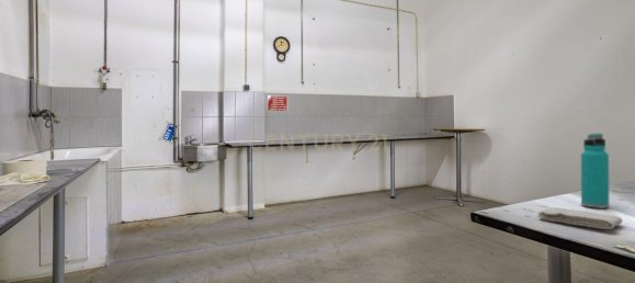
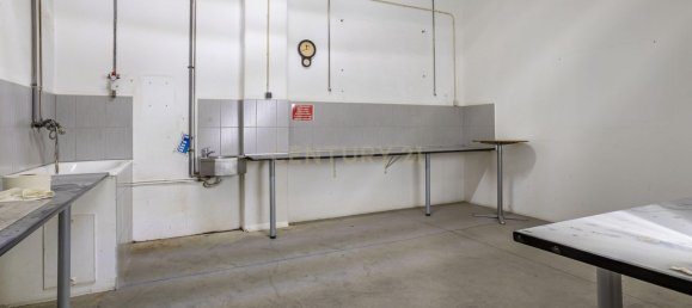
- water bottle (594, 169)
- washcloth (578, 216)
